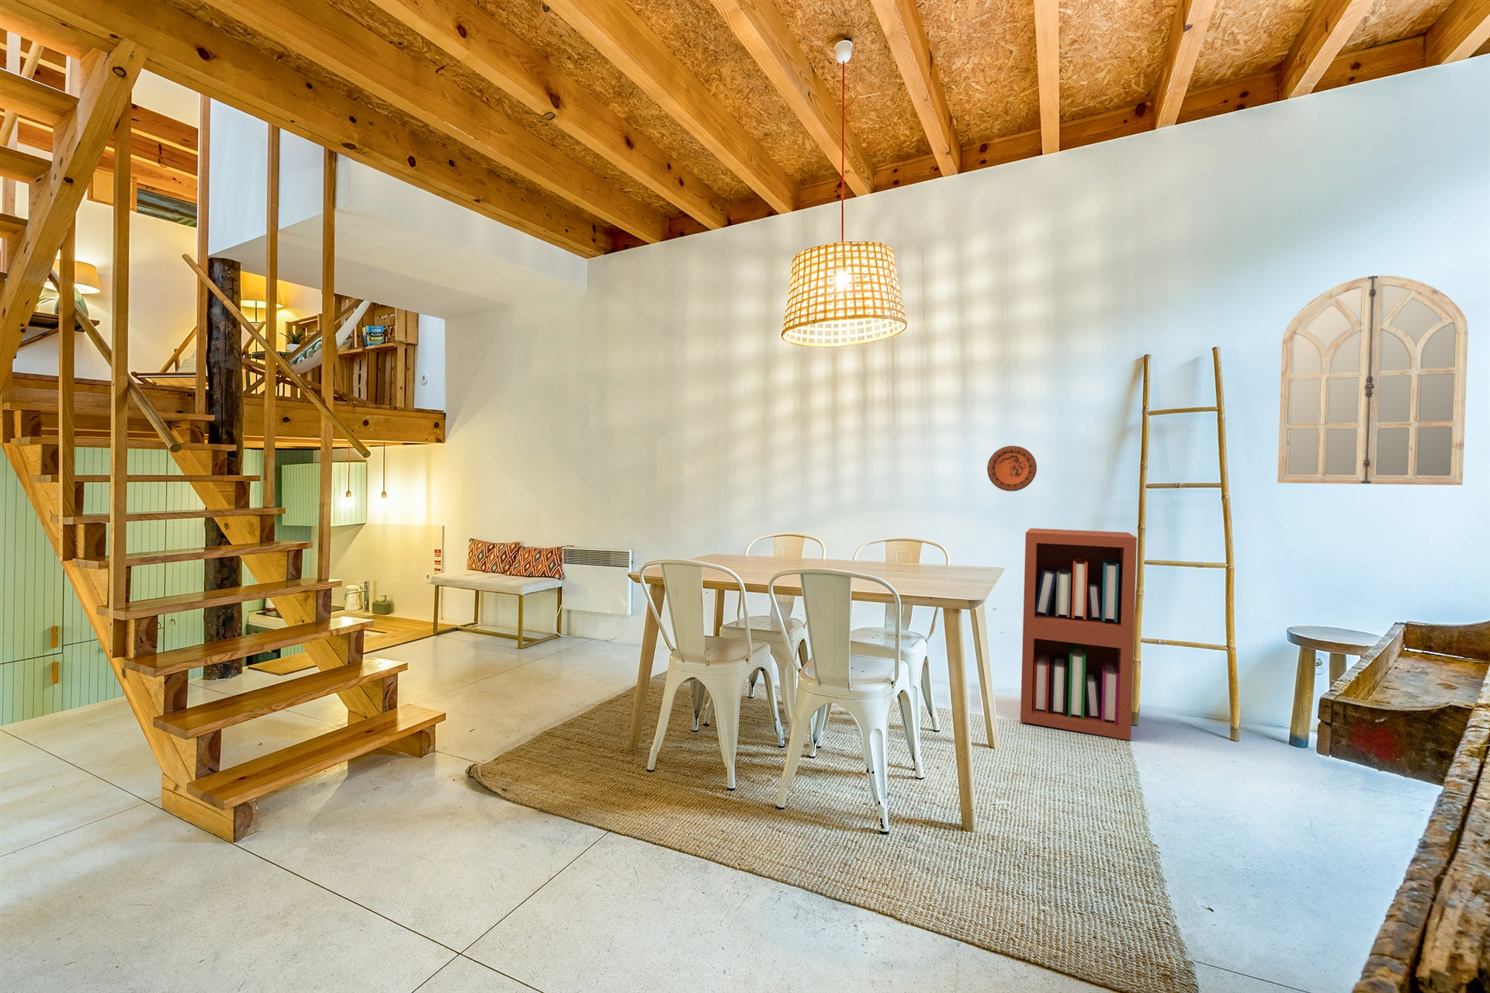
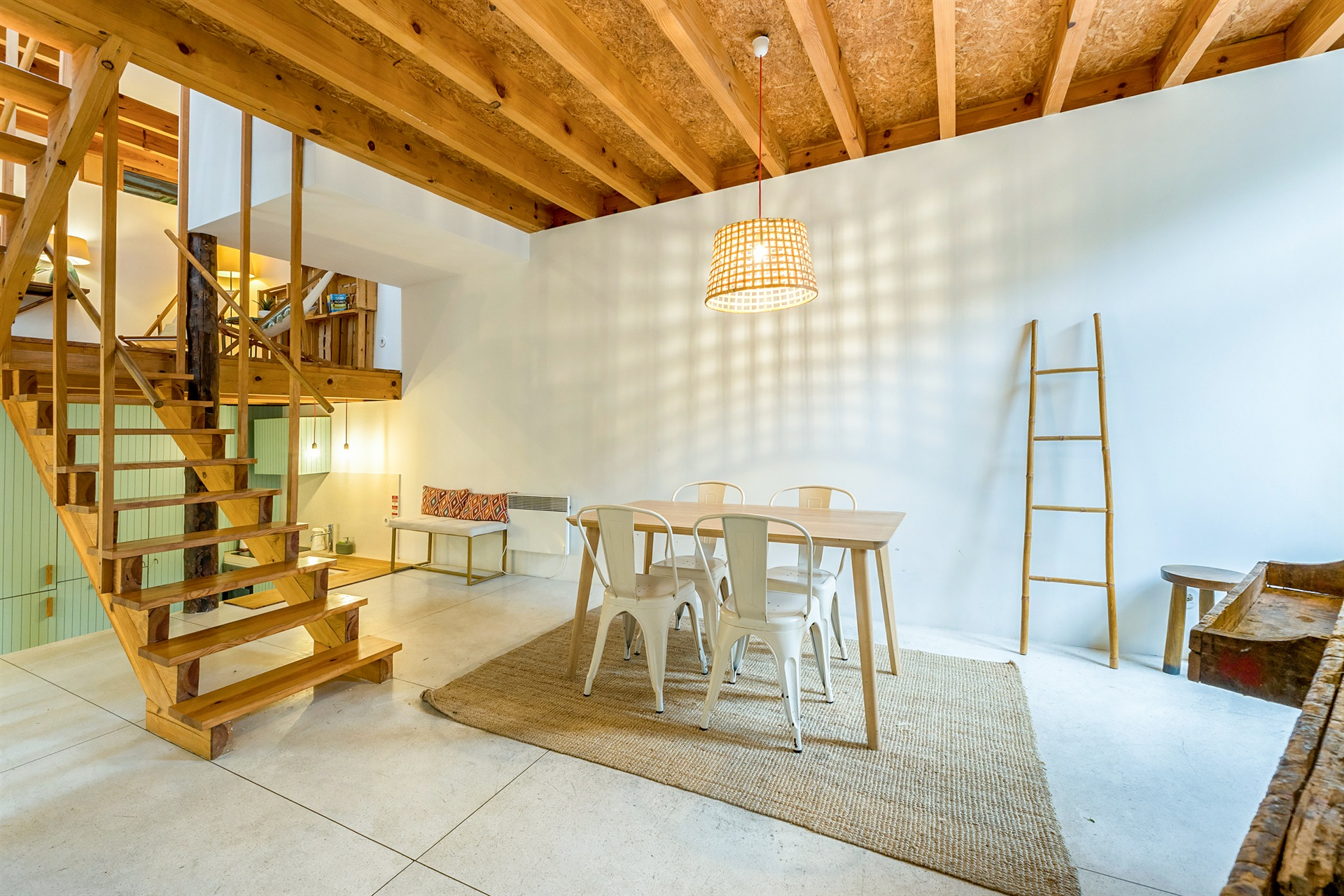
- home mirror (1369, 379)
- decorative plate (1011, 468)
- bookshelf (1075, 624)
